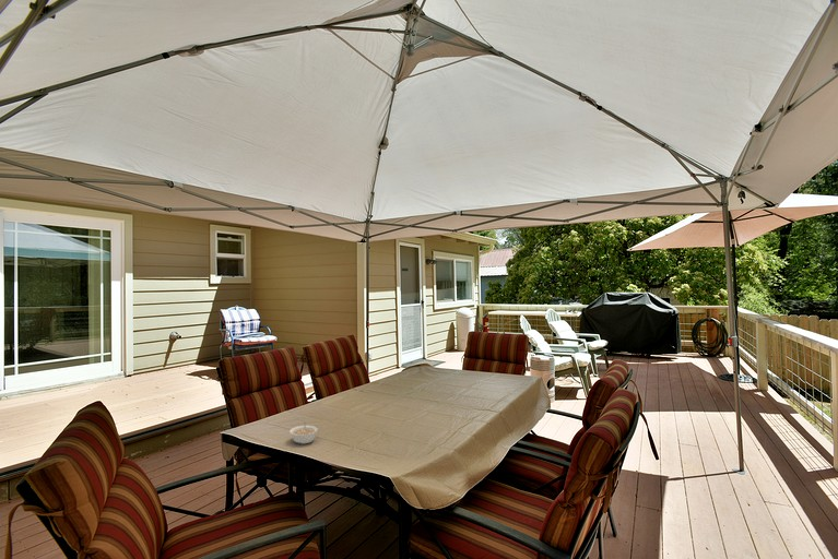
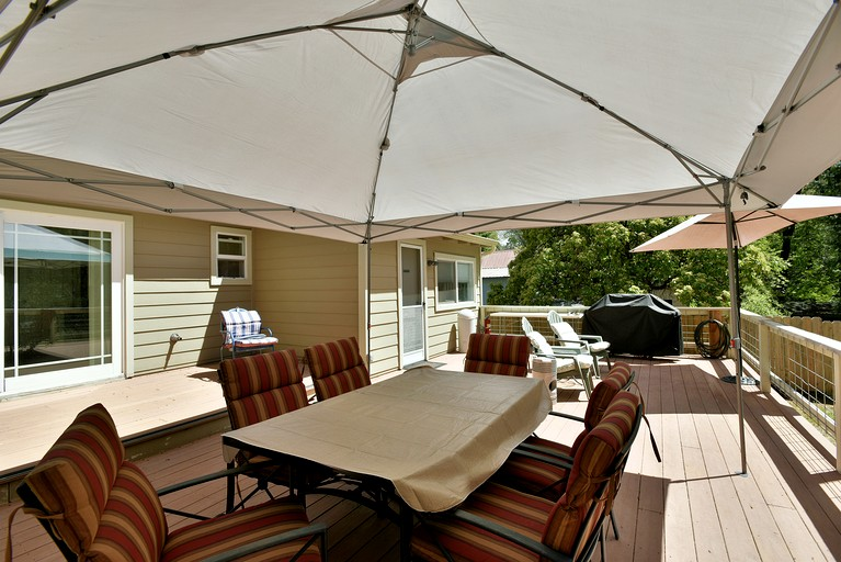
- legume (303, 433)
